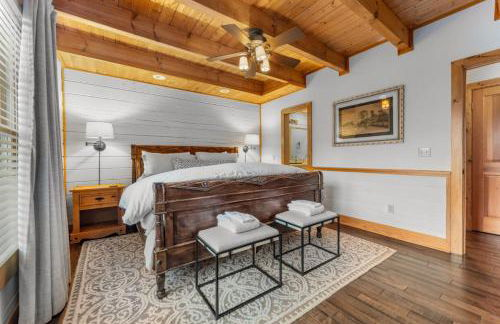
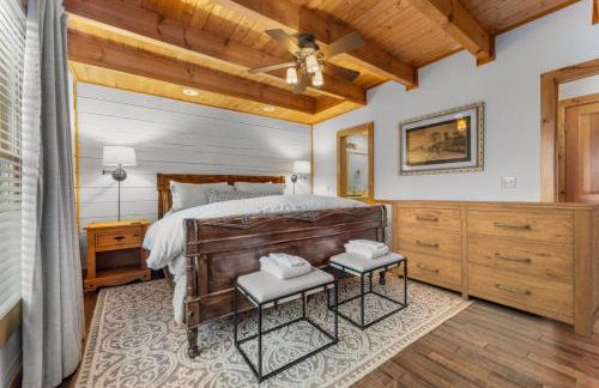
+ dresser (474, 248)
